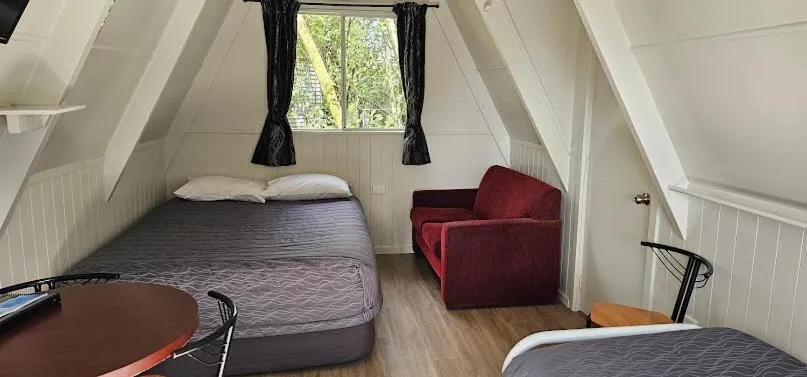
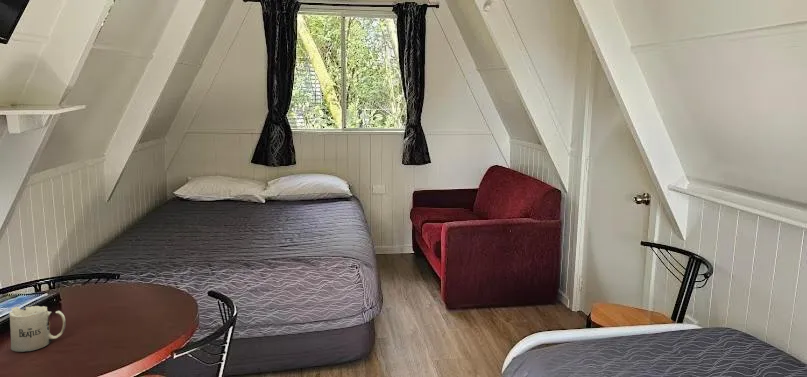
+ mug (37, 326)
